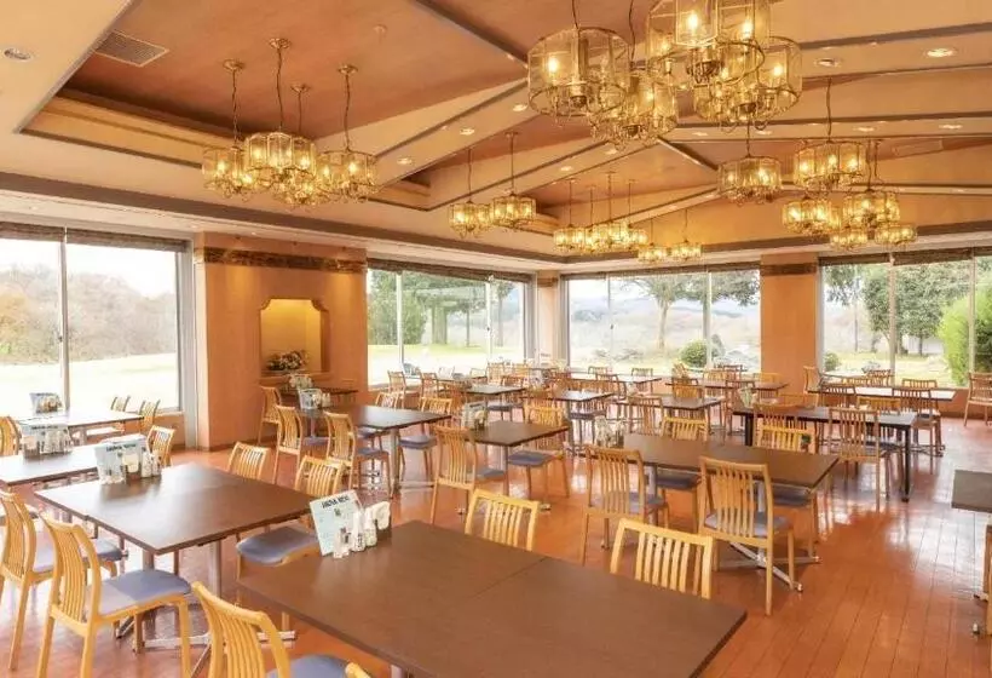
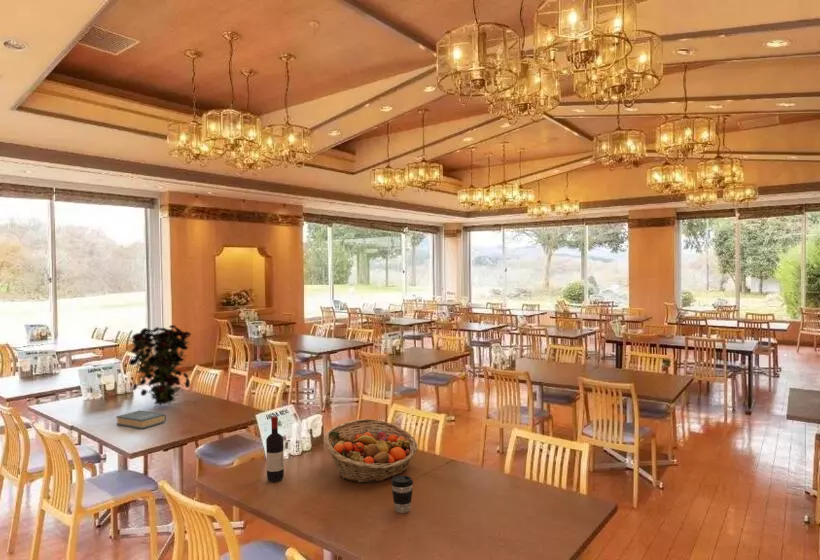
+ hardback book (141, 419)
+ fruit basket (371, 449)
+ flower arrangement (160, 365)
+ wine bottle (274, 448)
+ coffee cup (402, 494)
